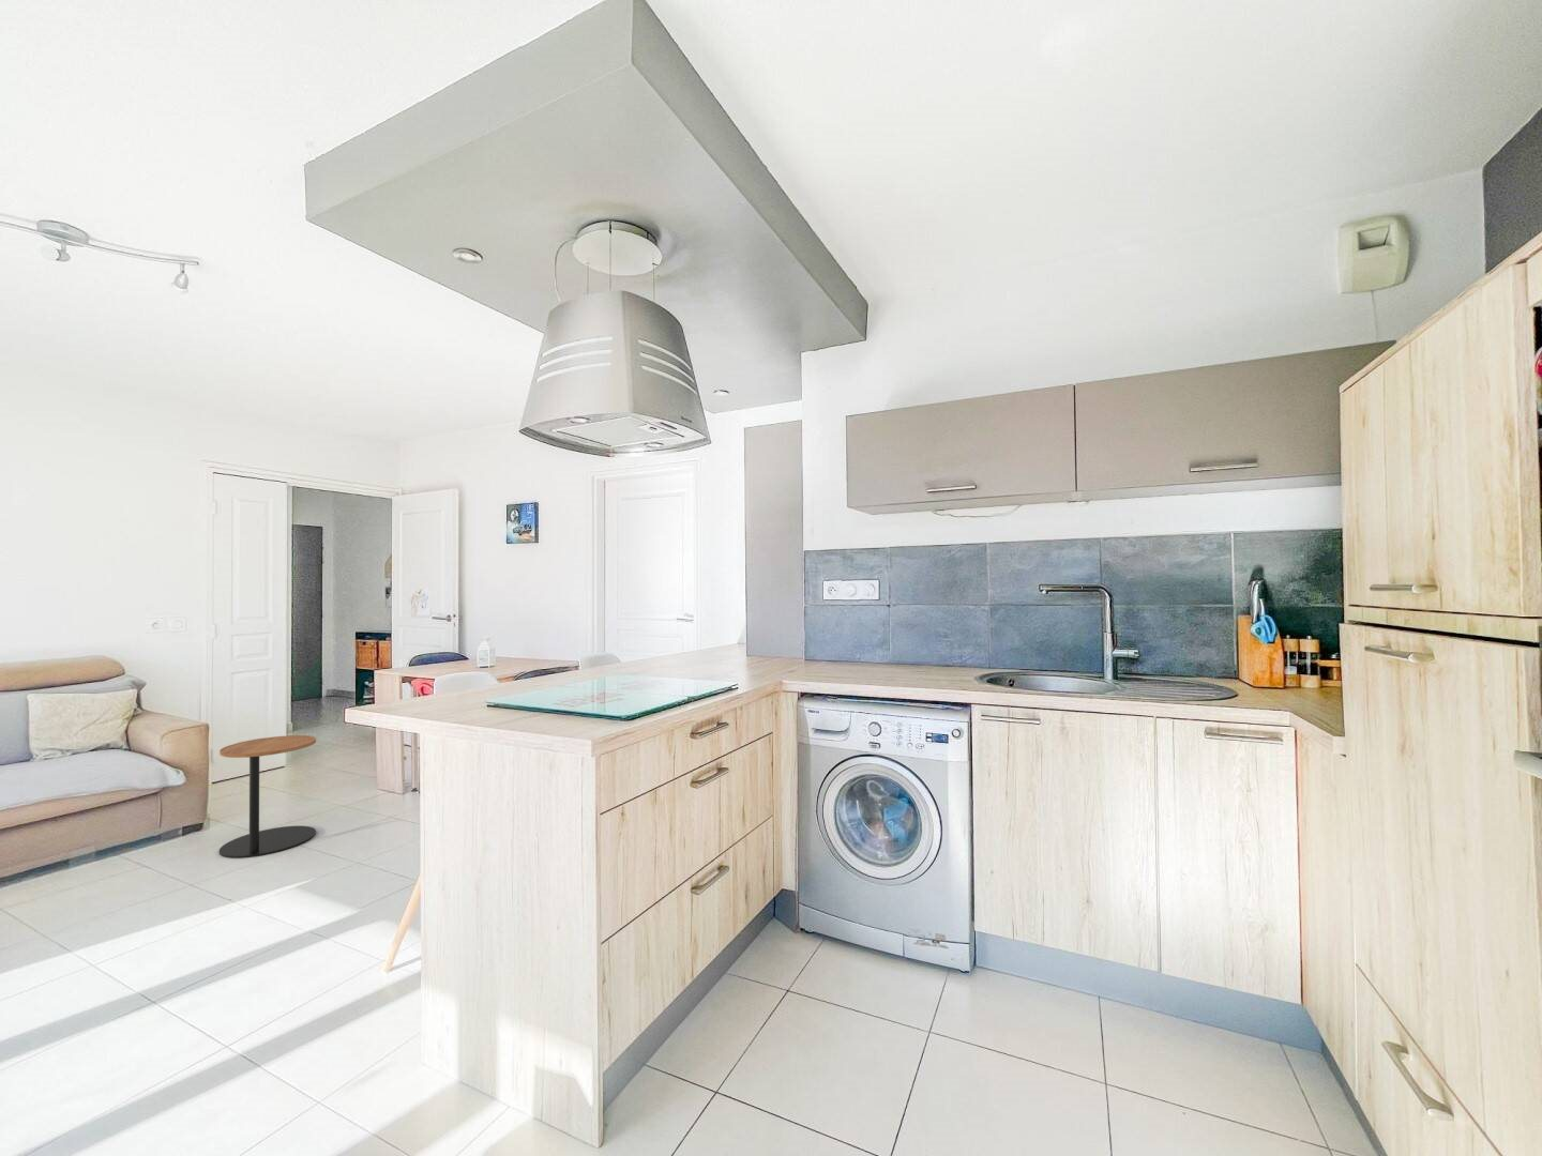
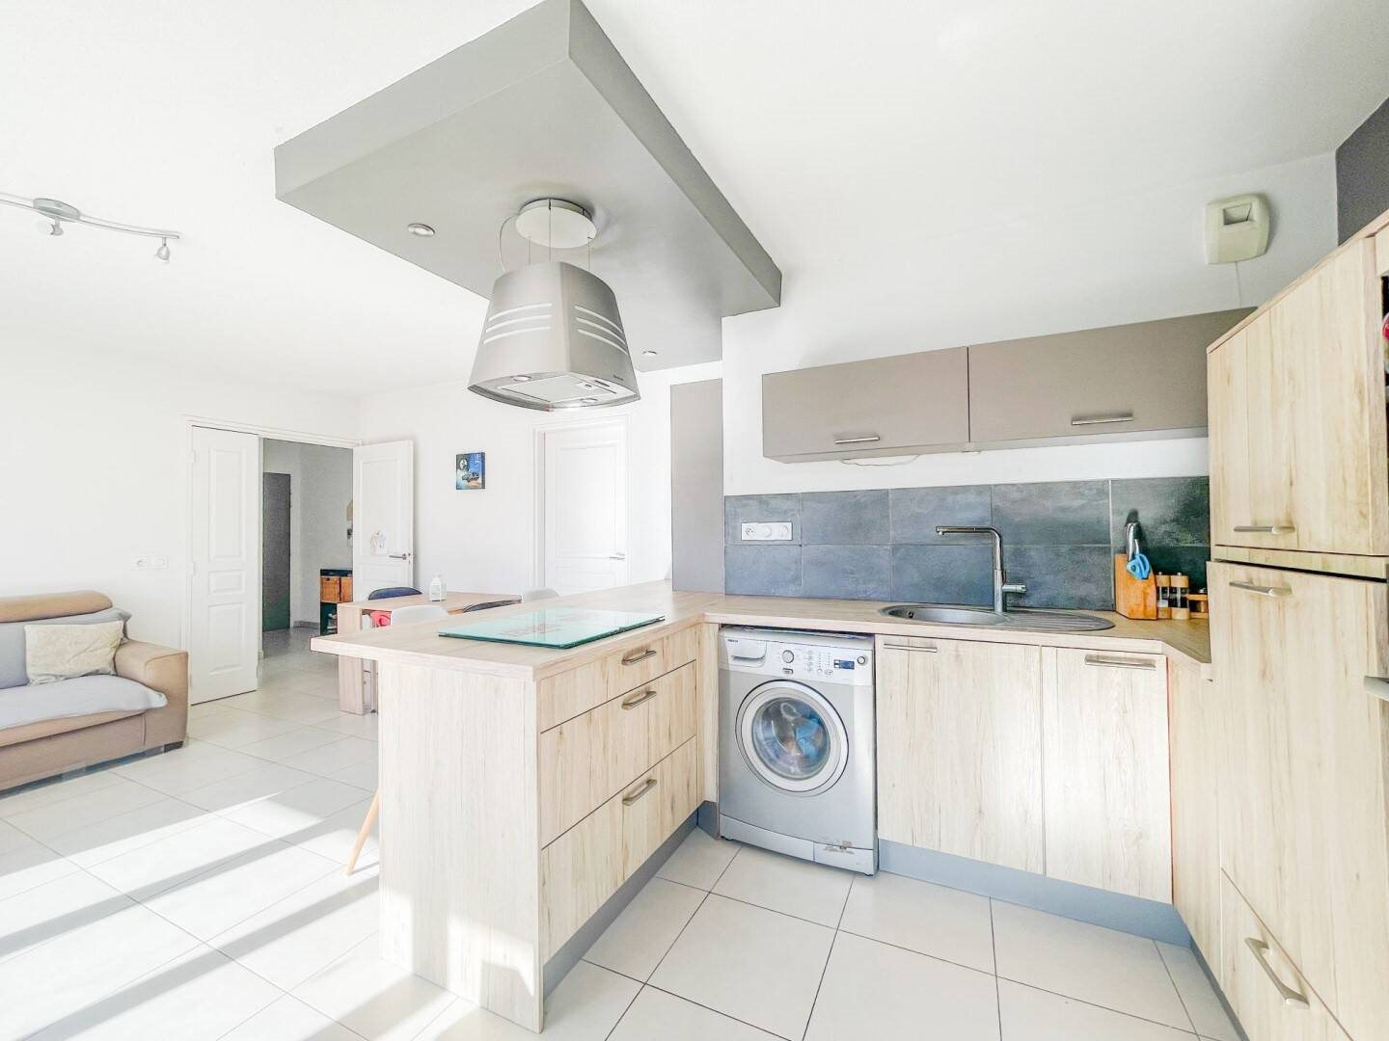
- side table (259, 792)
